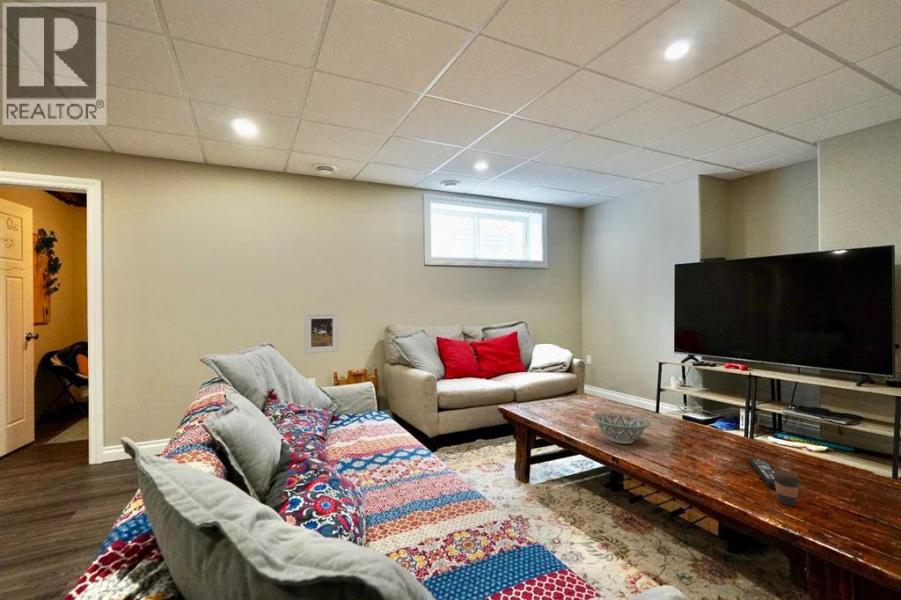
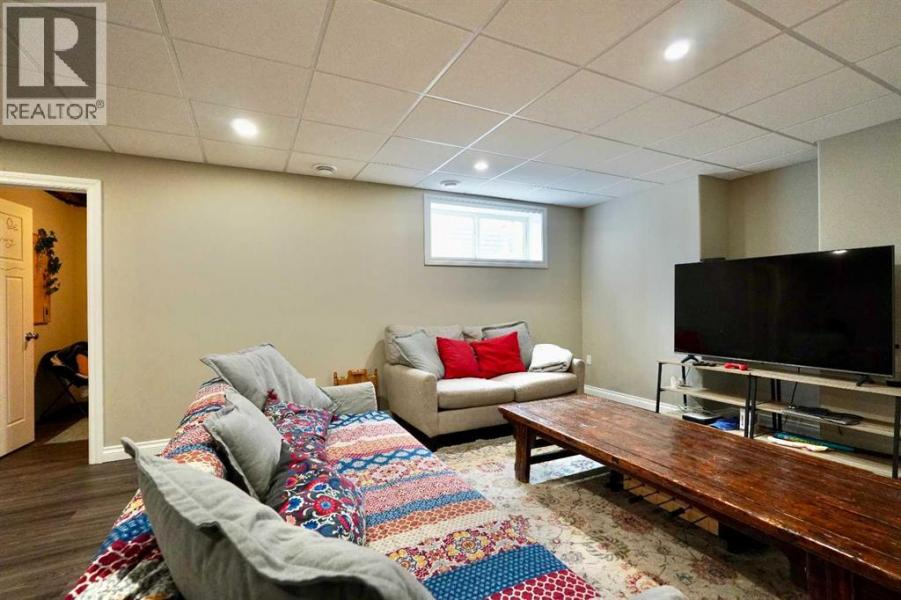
- coffee cup (786, 488)
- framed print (321, 332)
- remote control (767, 473)
- decorative bowl (620, 429)
